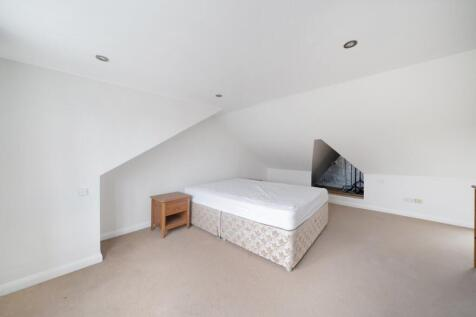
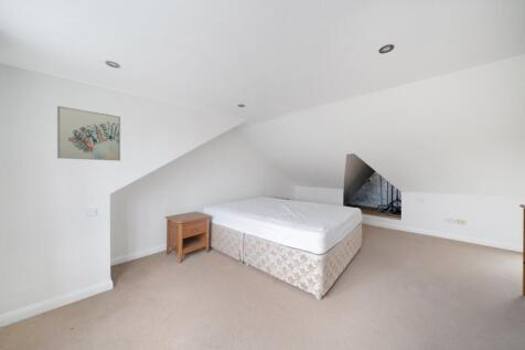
+ wall art (90, 135)
